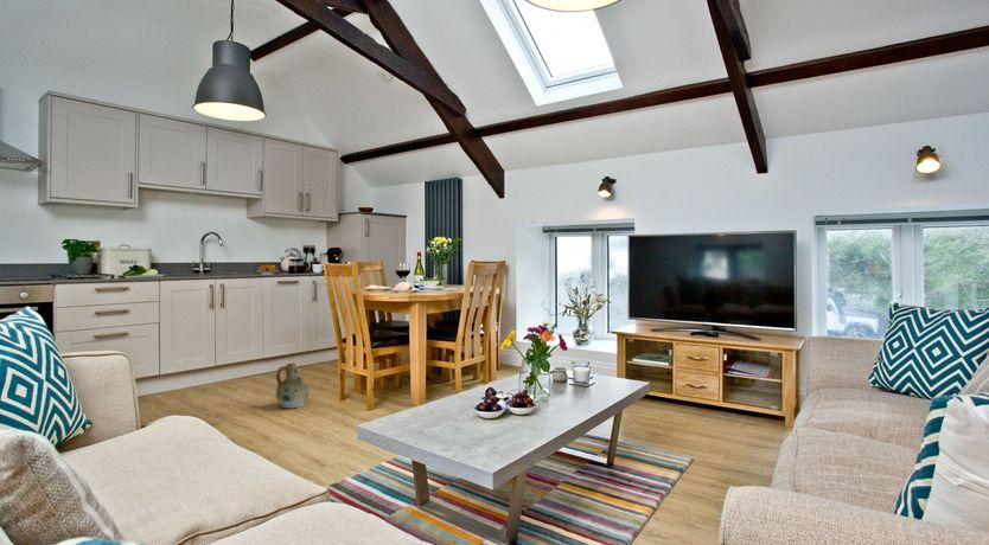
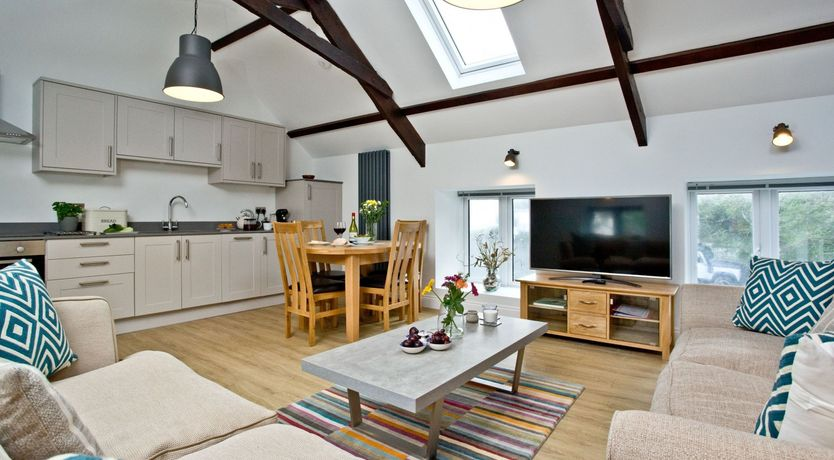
- ceramic jug (292, 384)
